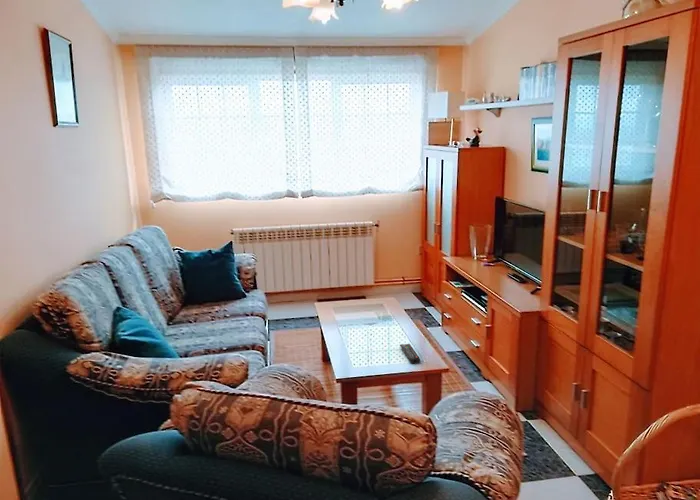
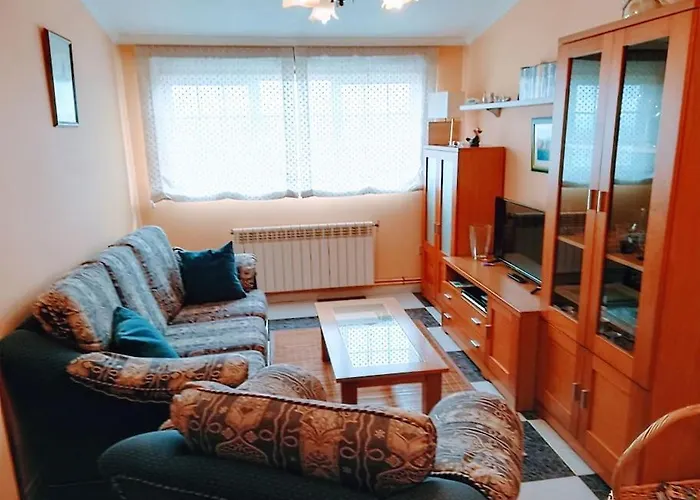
- remote control (409, 352)
